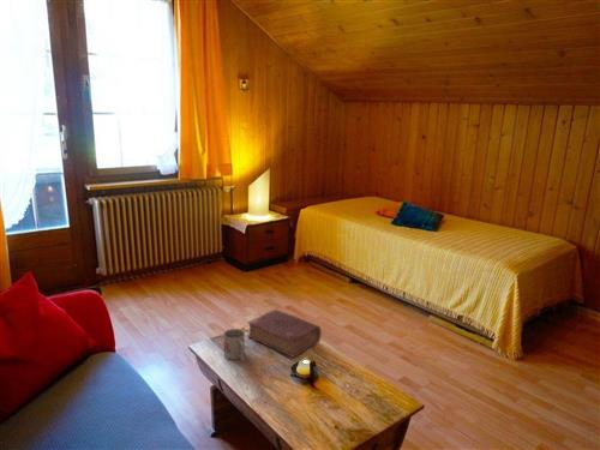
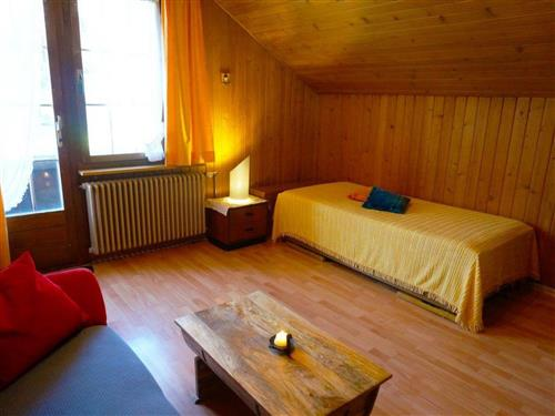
- book (283, 331)
- mug (236, 346)
